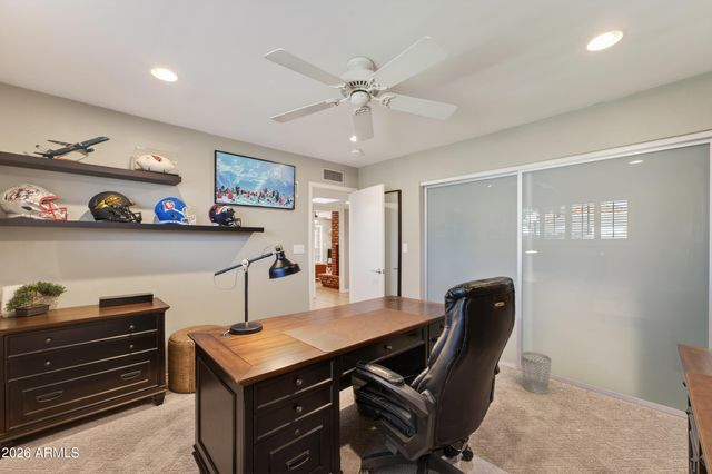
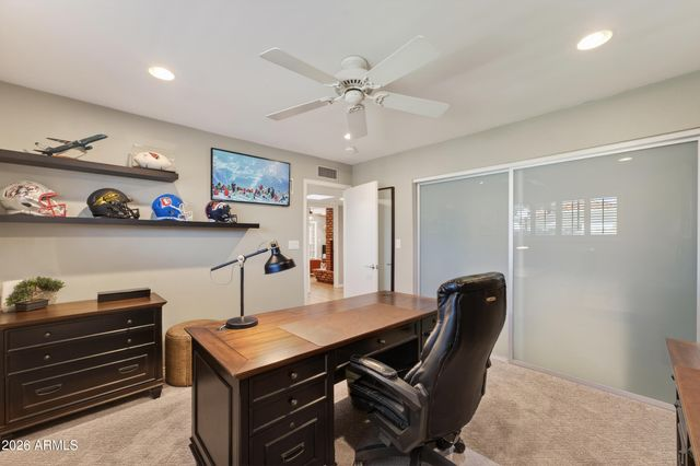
- wastebasket (535, 373)
